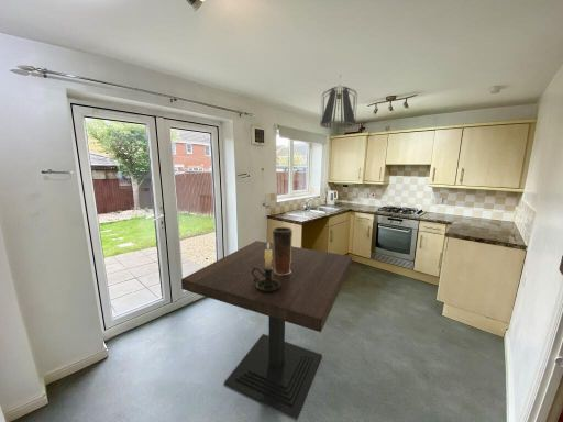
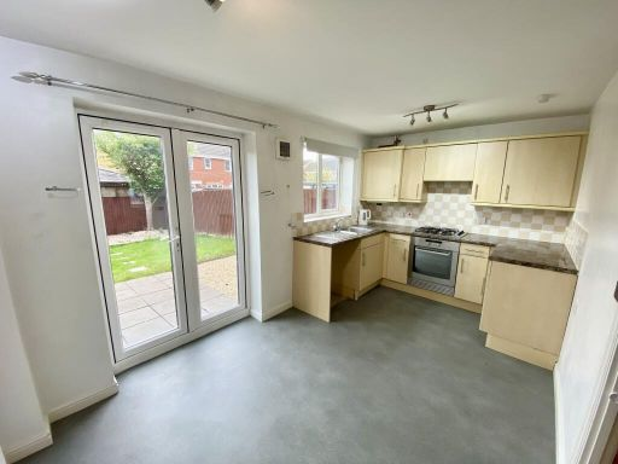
- pendant light (338, 100)
- vase (282, 249)
- dining table (276, 319)
- candle holder (265, 264)
